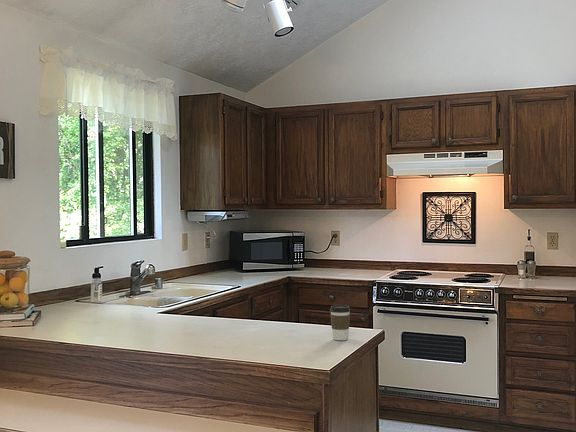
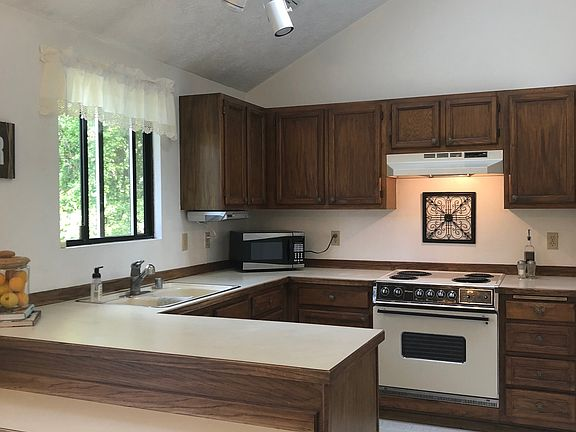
- coffee cup (340, 322)
